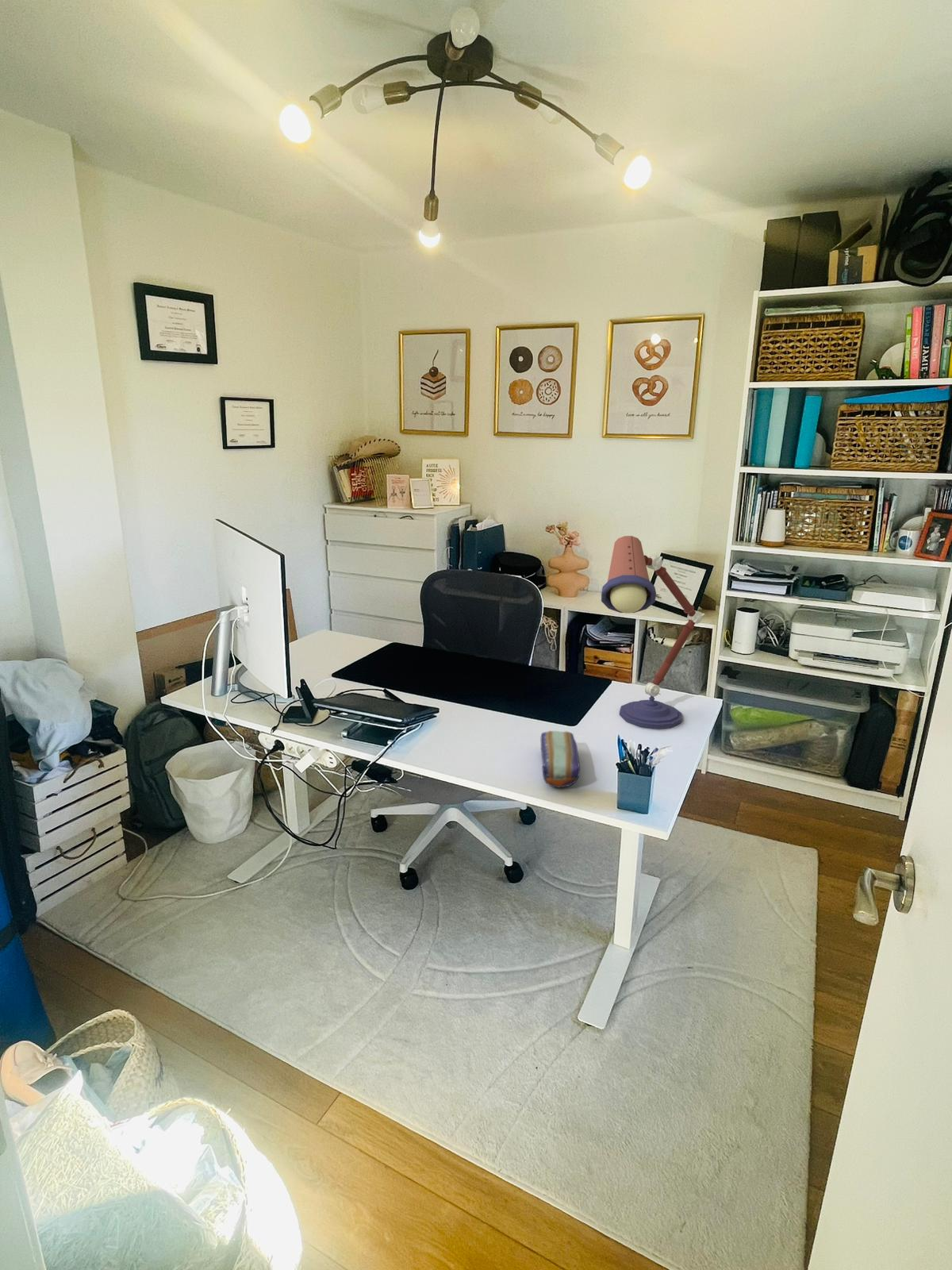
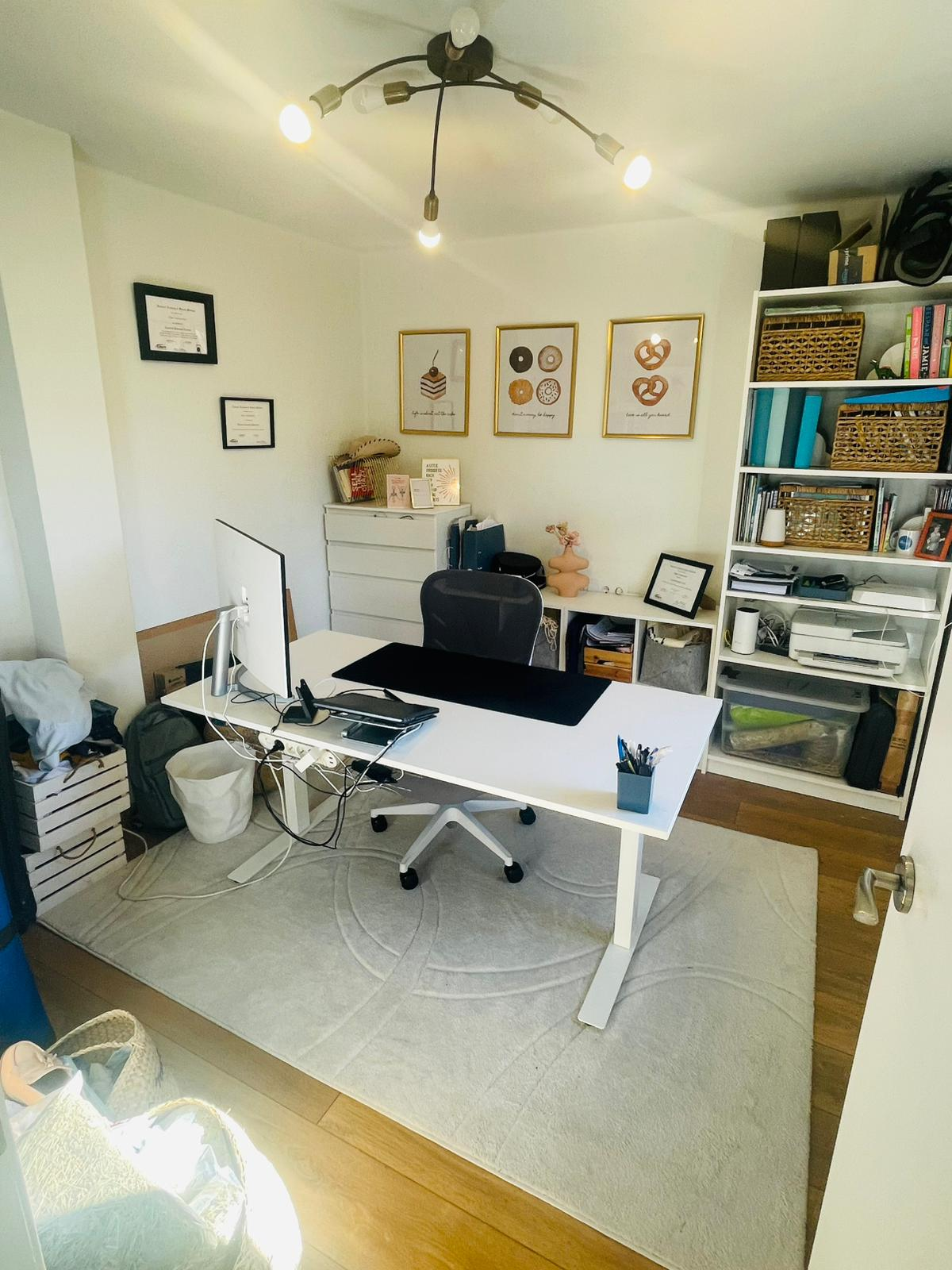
- desk lamp (674, 643)
- pencil case (559, 756)
